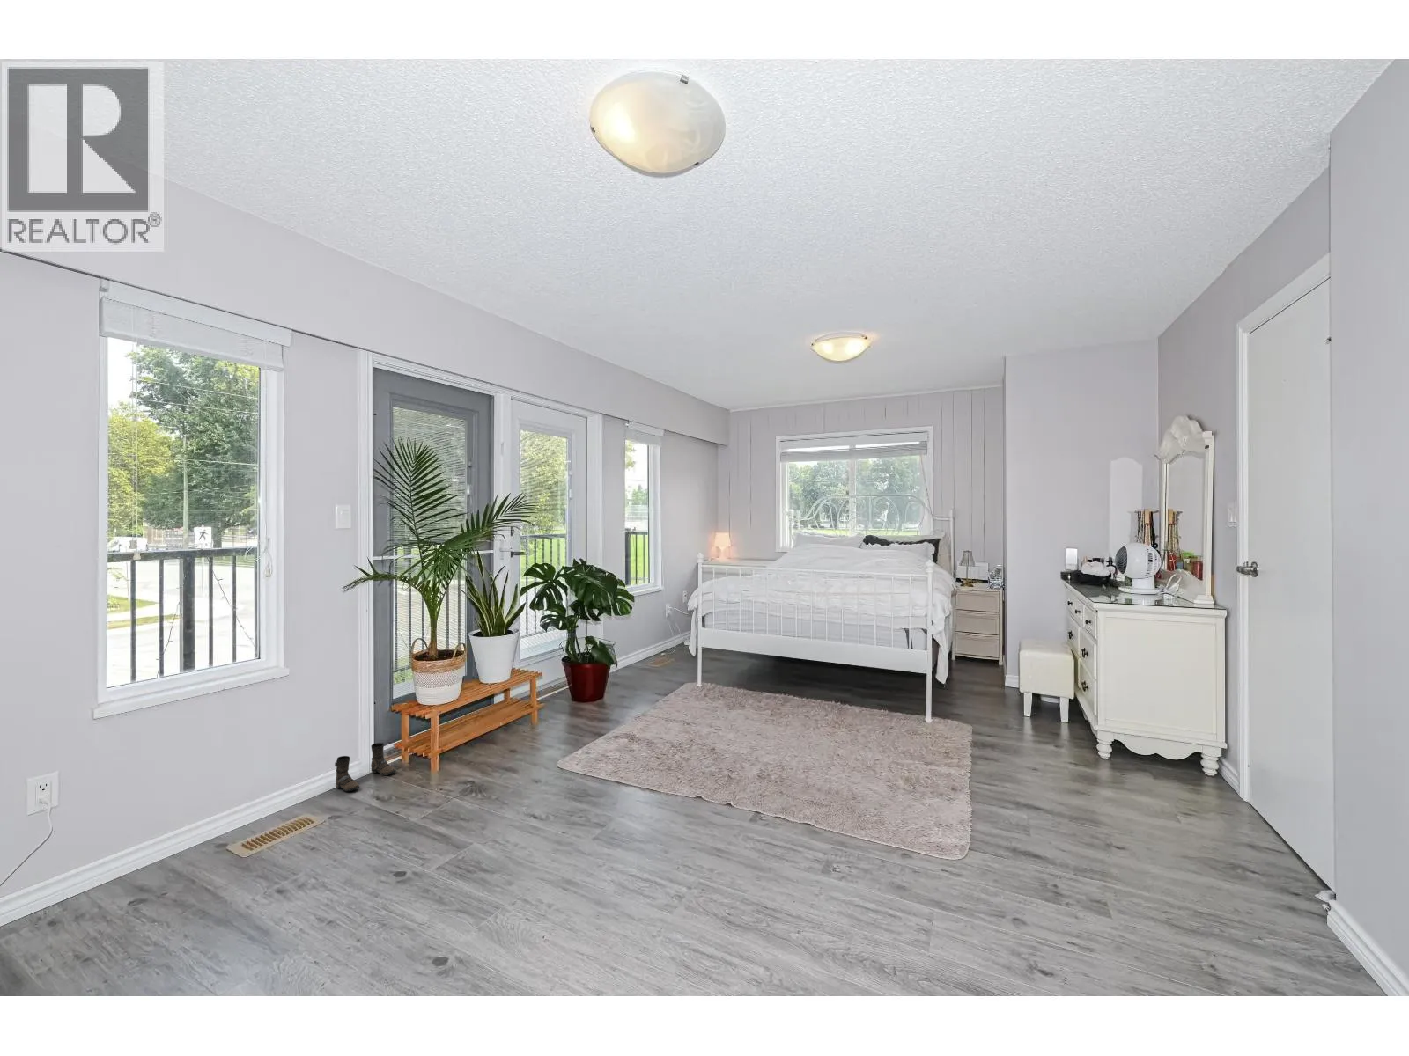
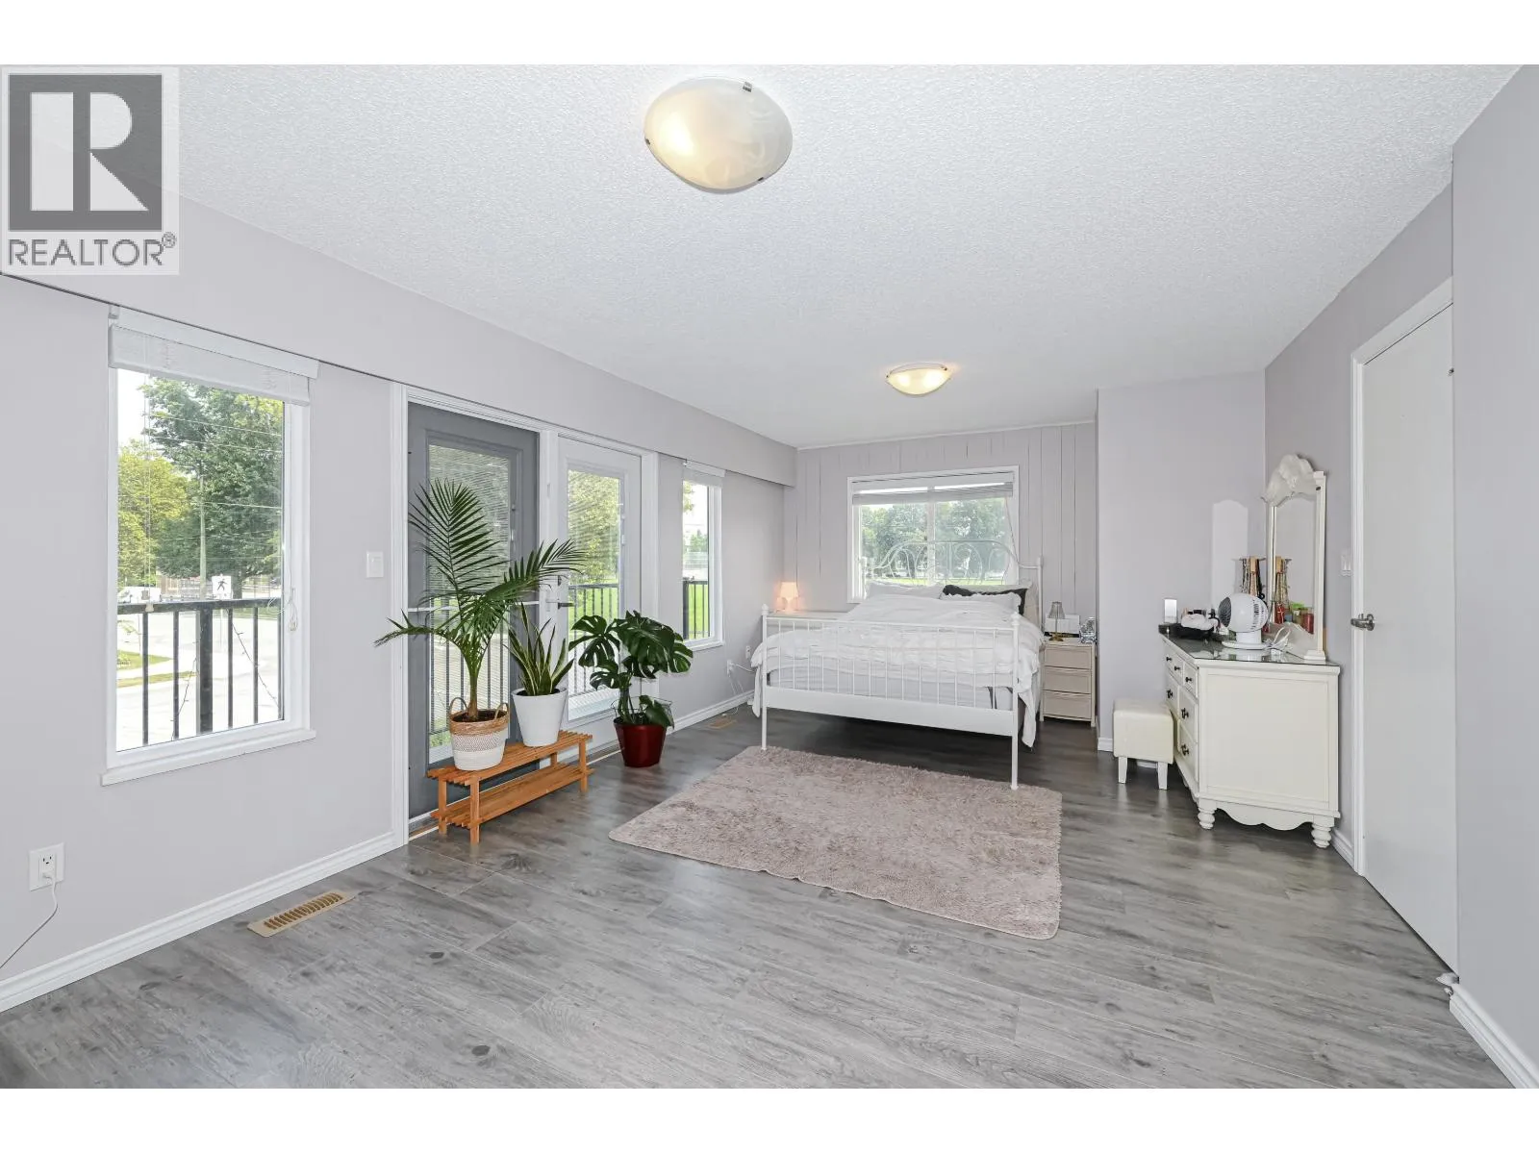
- boots (371, 765)
